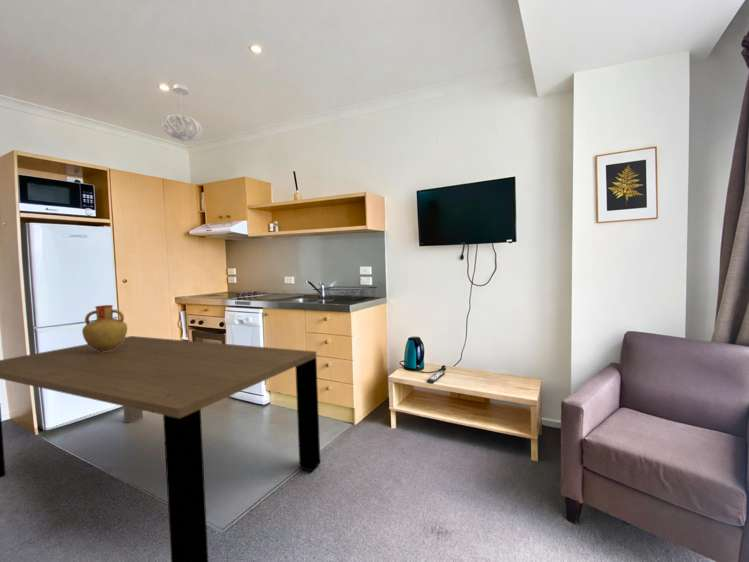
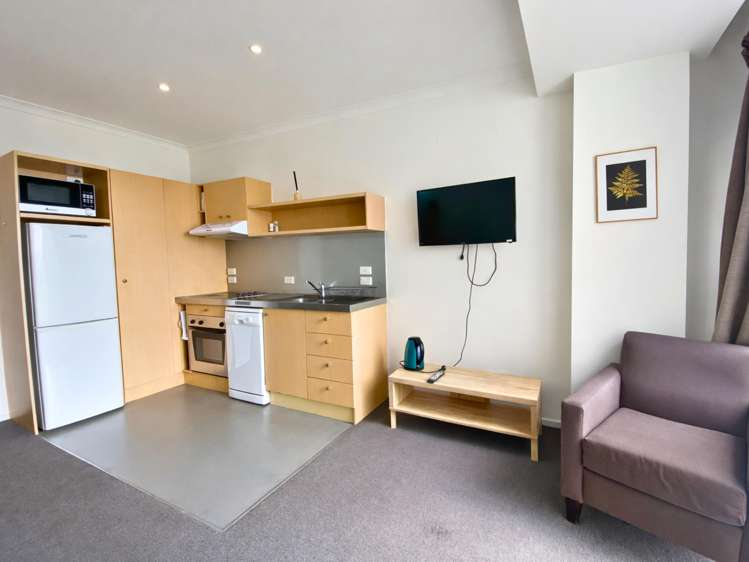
- dining table (149, 411)
- vase (105, 327)
- pendant light (181, 112)
